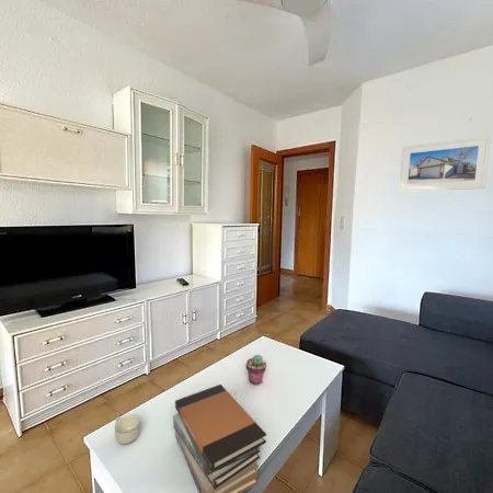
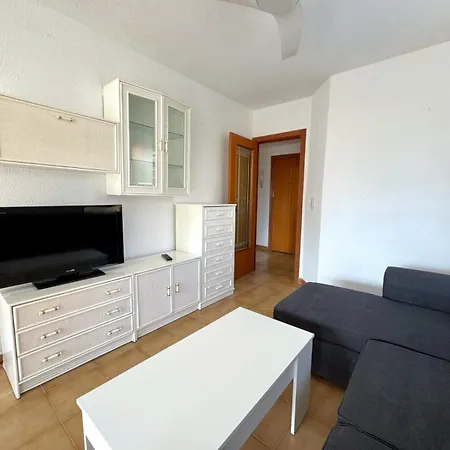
- cup (126, 428)
- book stack (215, 437)
- potted succulent (255, 368)
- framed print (440, 165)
